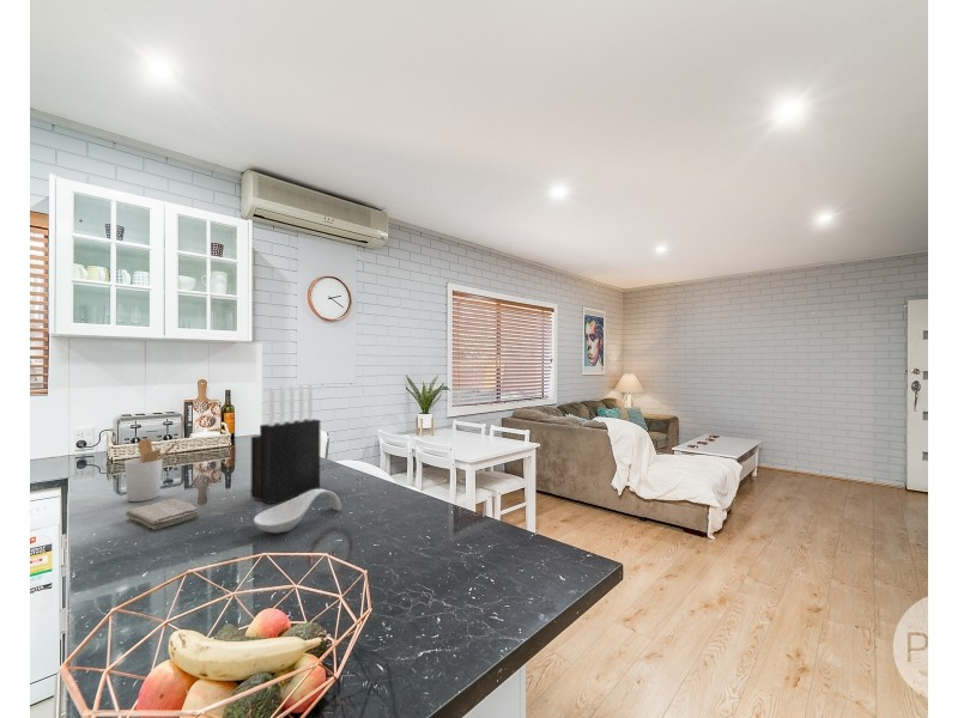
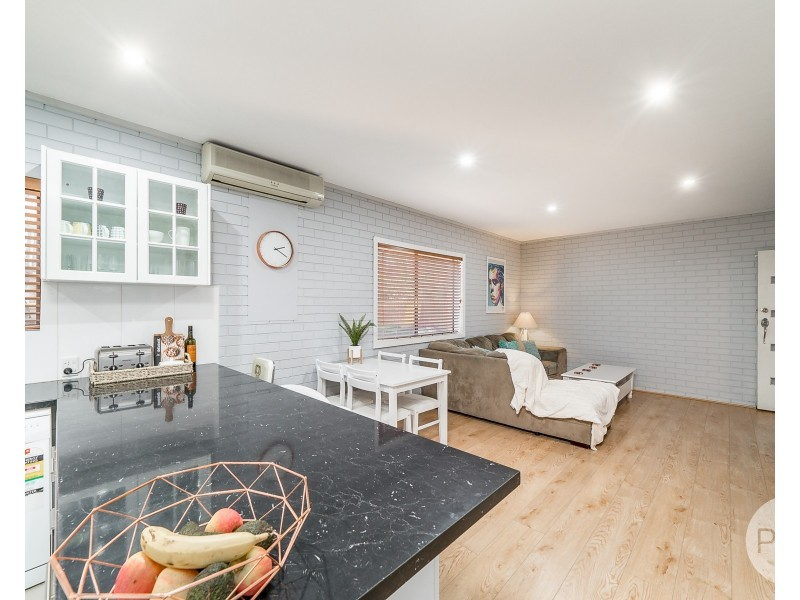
- washcloth (163, 512)
- knife block (284, 439)
- utensil holder (153, 468)
- spoon rest (299, 507)
